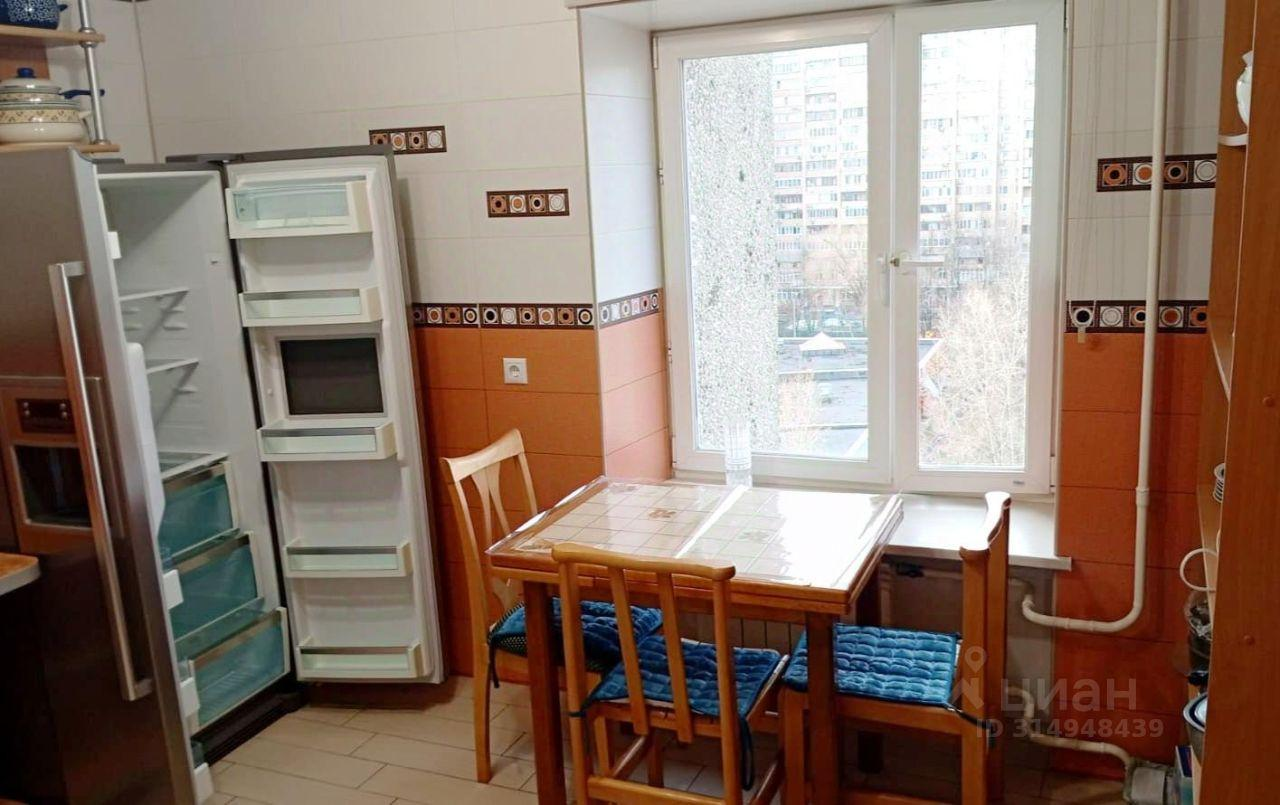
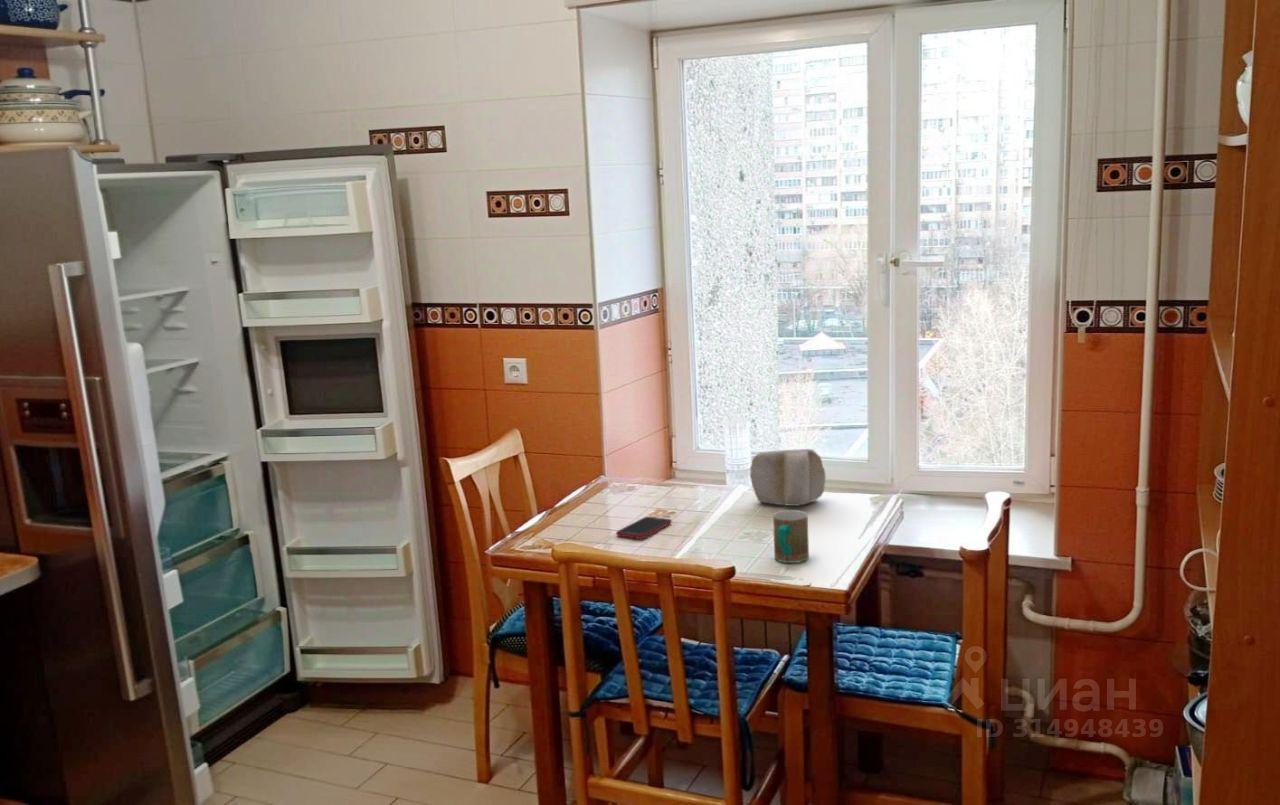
+ bowl (789, 475)
+ cell phone (644, 527)
+ mug (788, 538)
